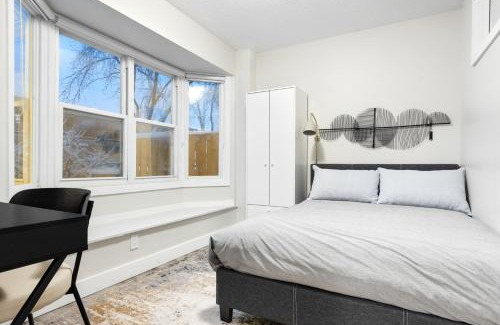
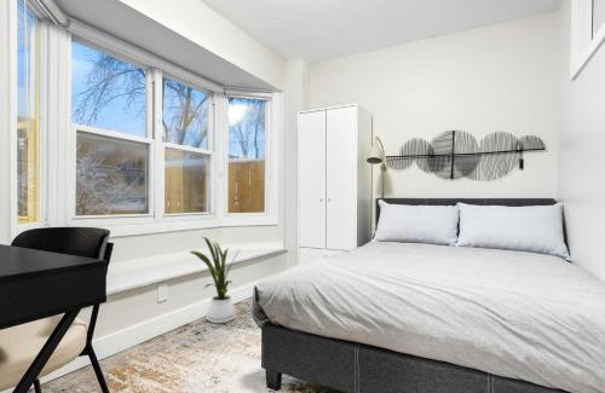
+ house plant (218, 276)
